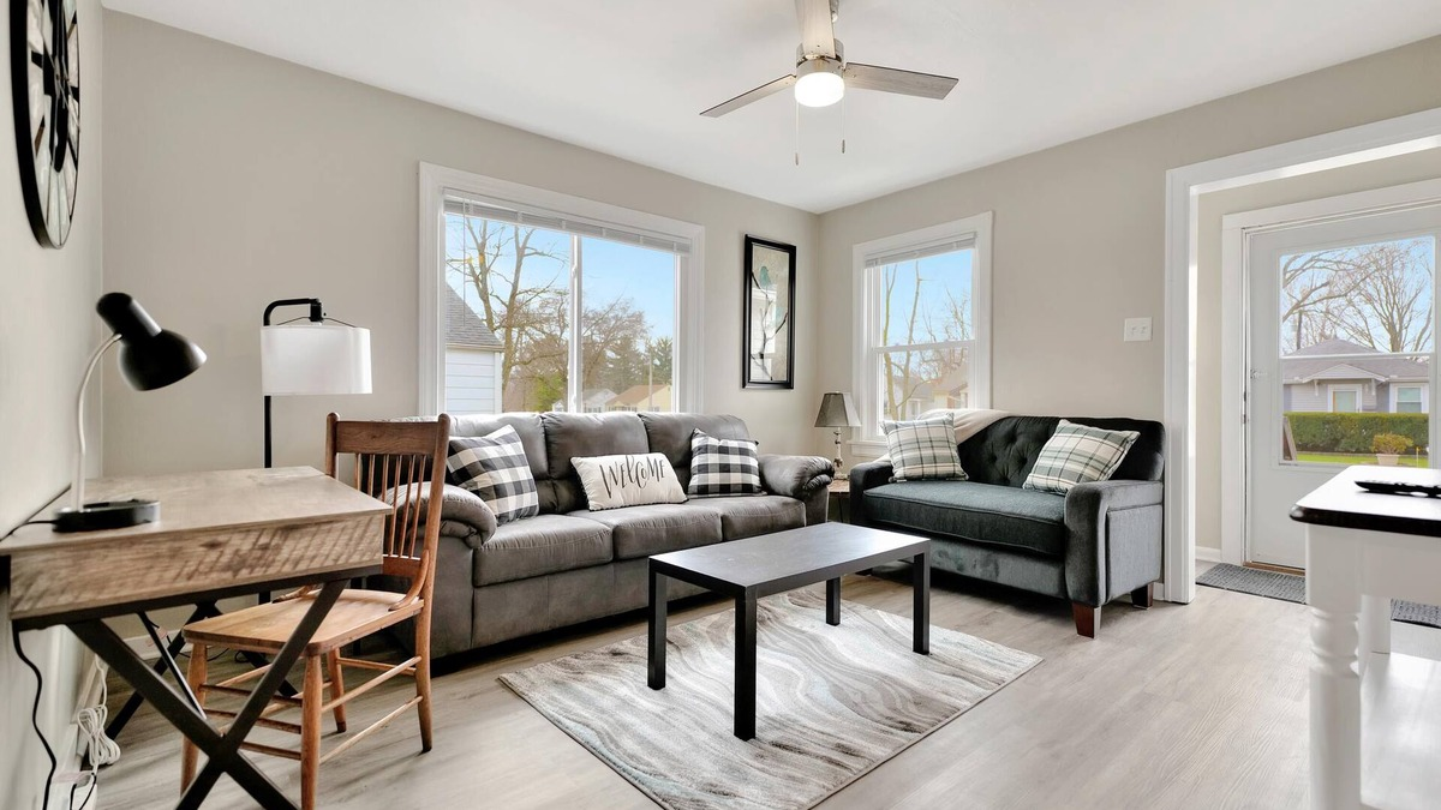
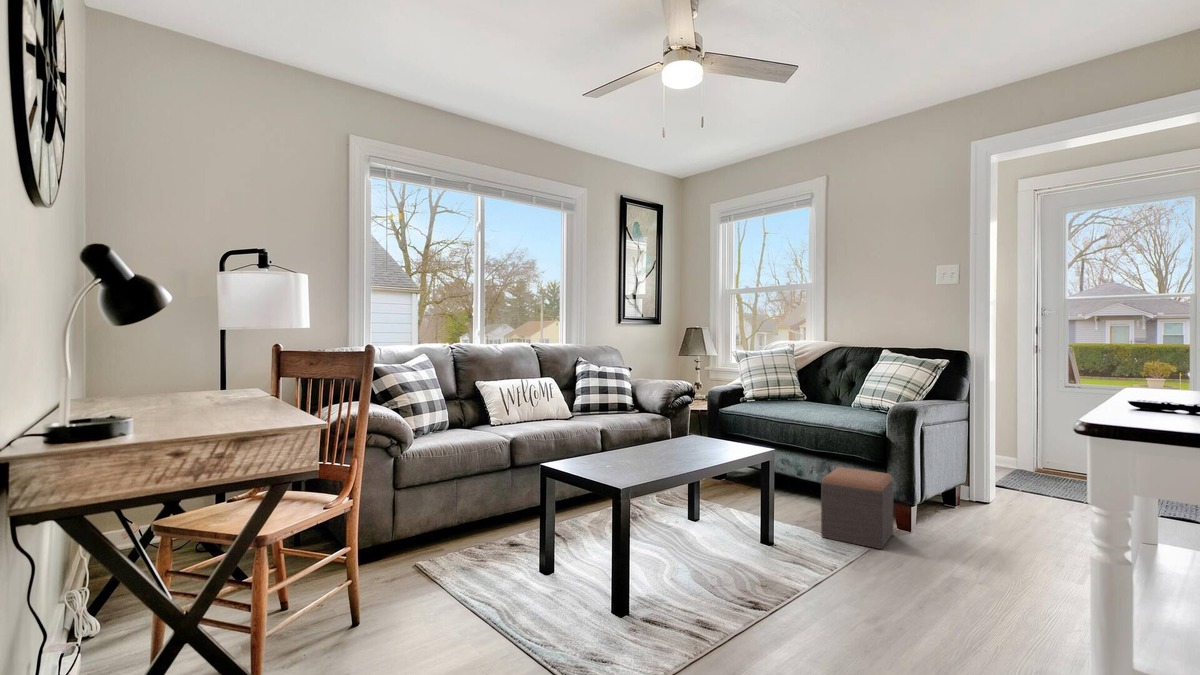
+ footstool (857, 504)
